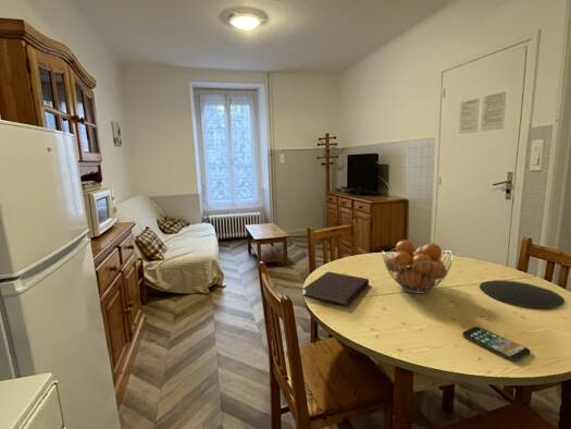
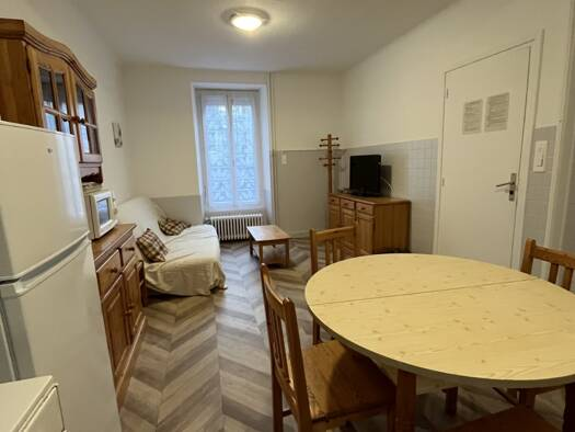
- fruit basket (415, 265)
- notebook (336, 286)
- plate (519, 290)
- smartphone (494, 342)
